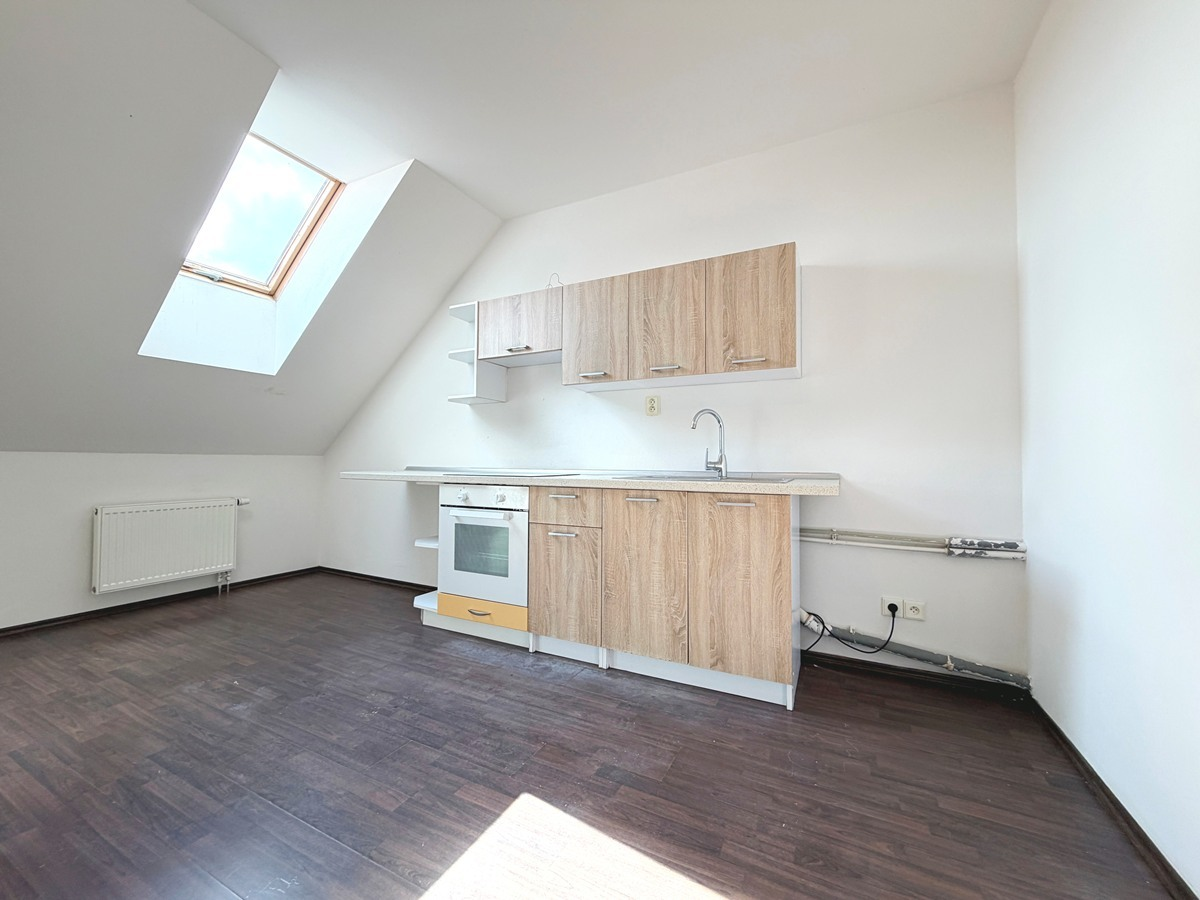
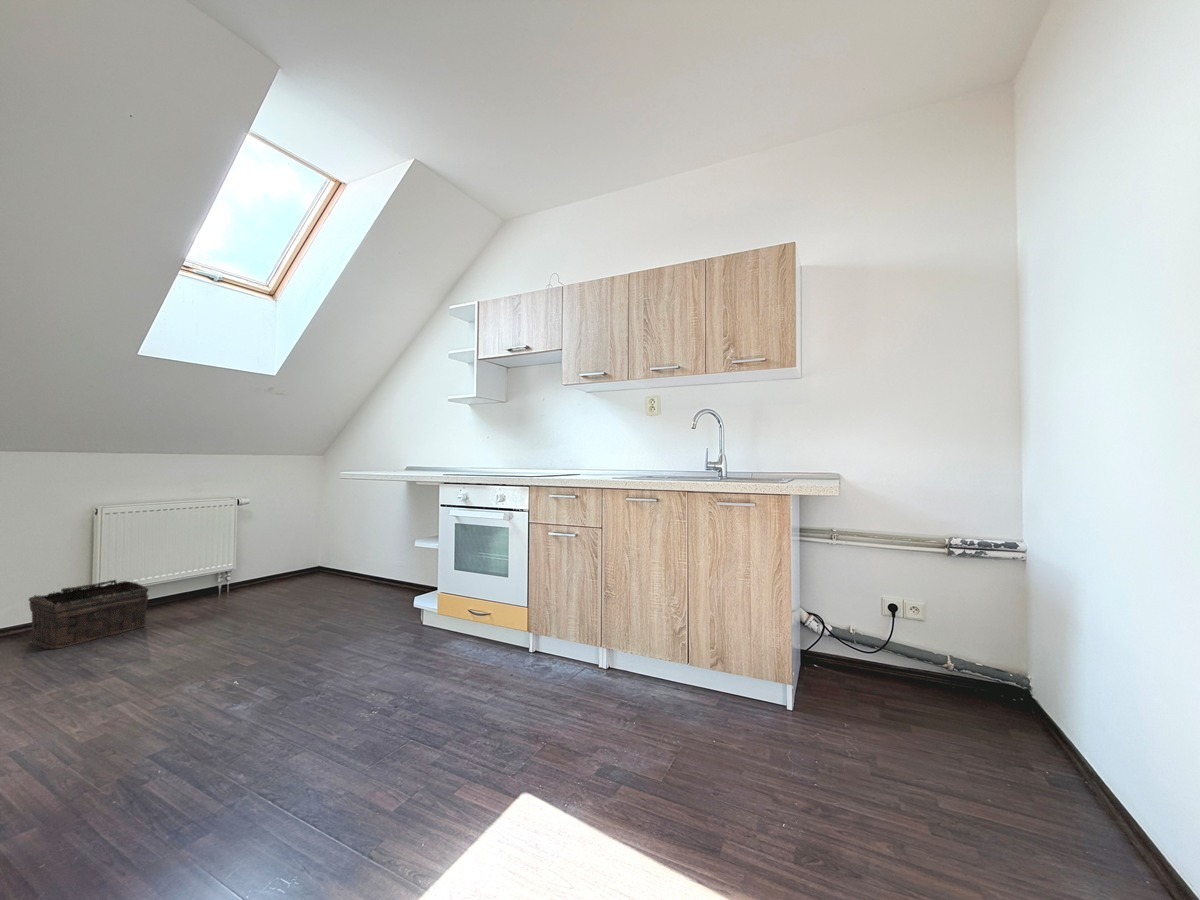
+ basket (89, 607)
